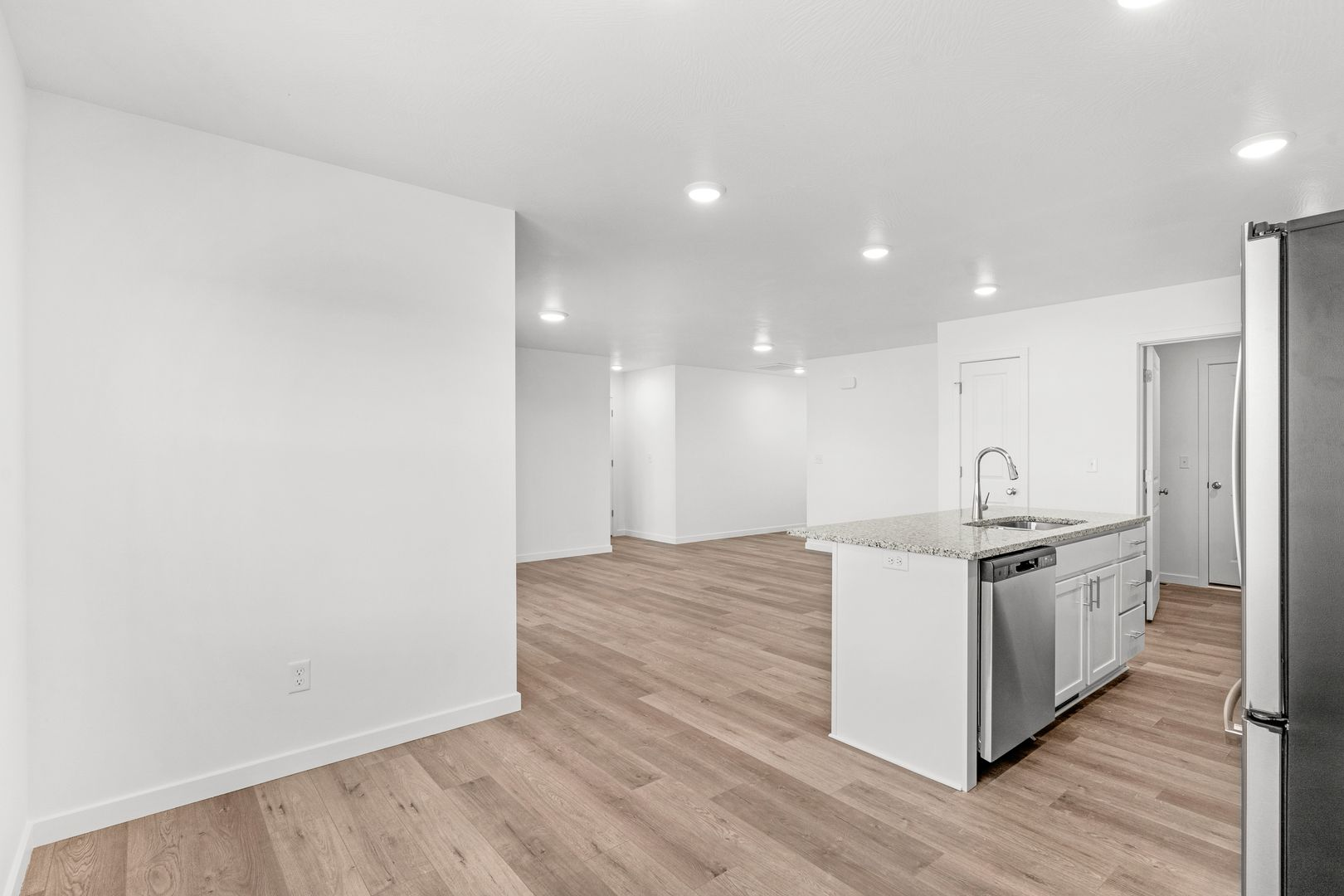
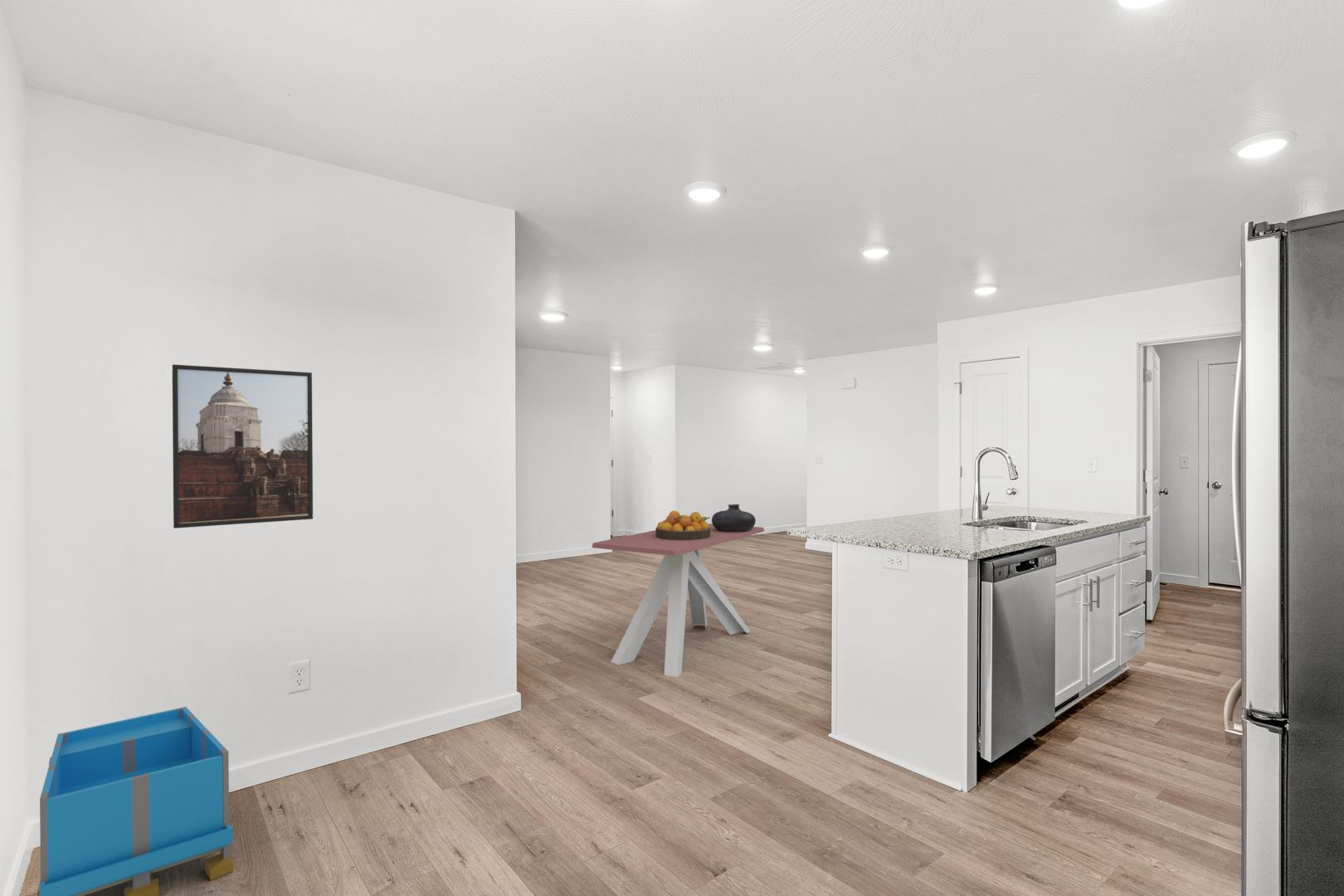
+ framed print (246, 446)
+ storage bin (137, 800)
+ fruit bowl (683, 523)
+ dining table (685, 590)
+ vase (733, 517)
